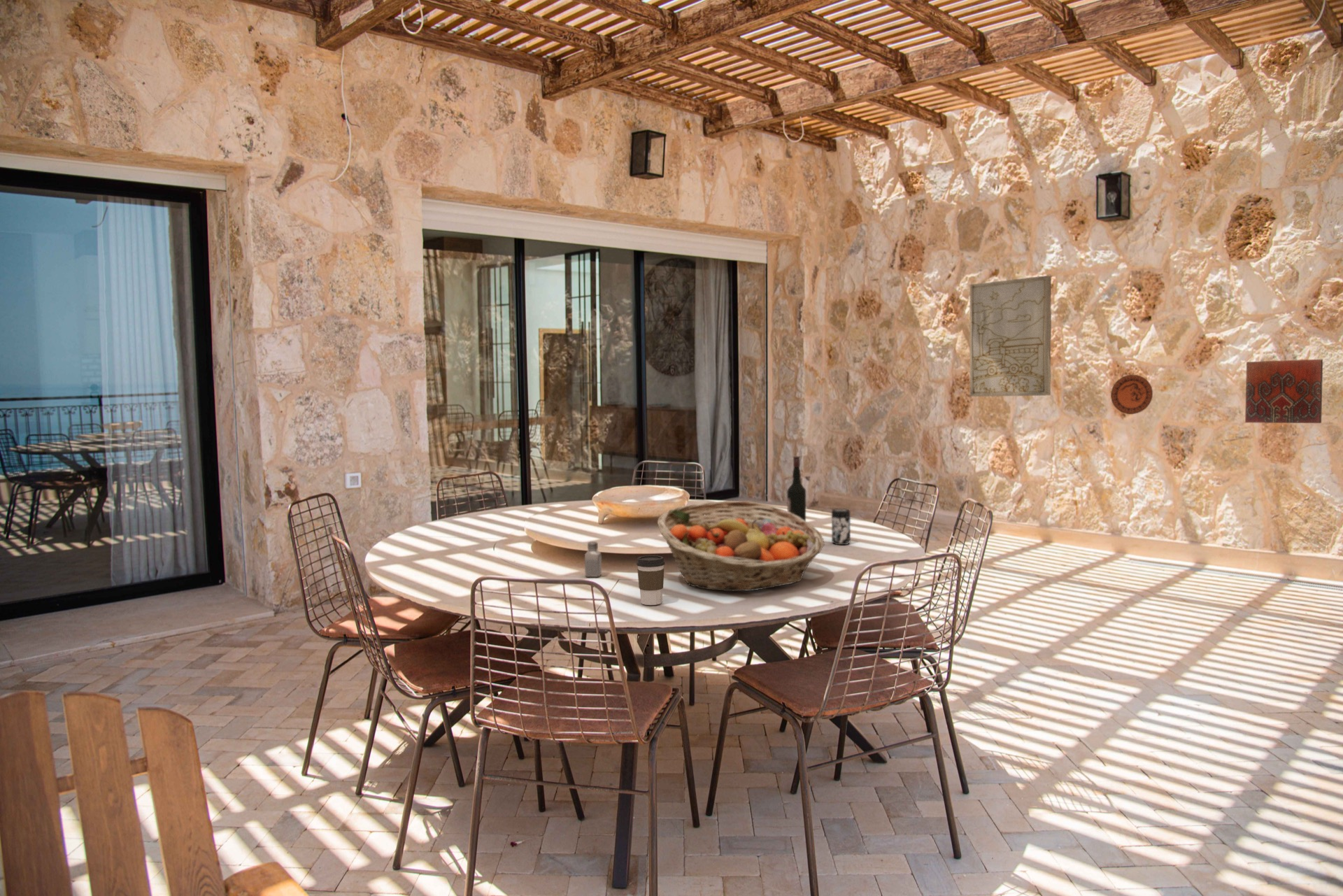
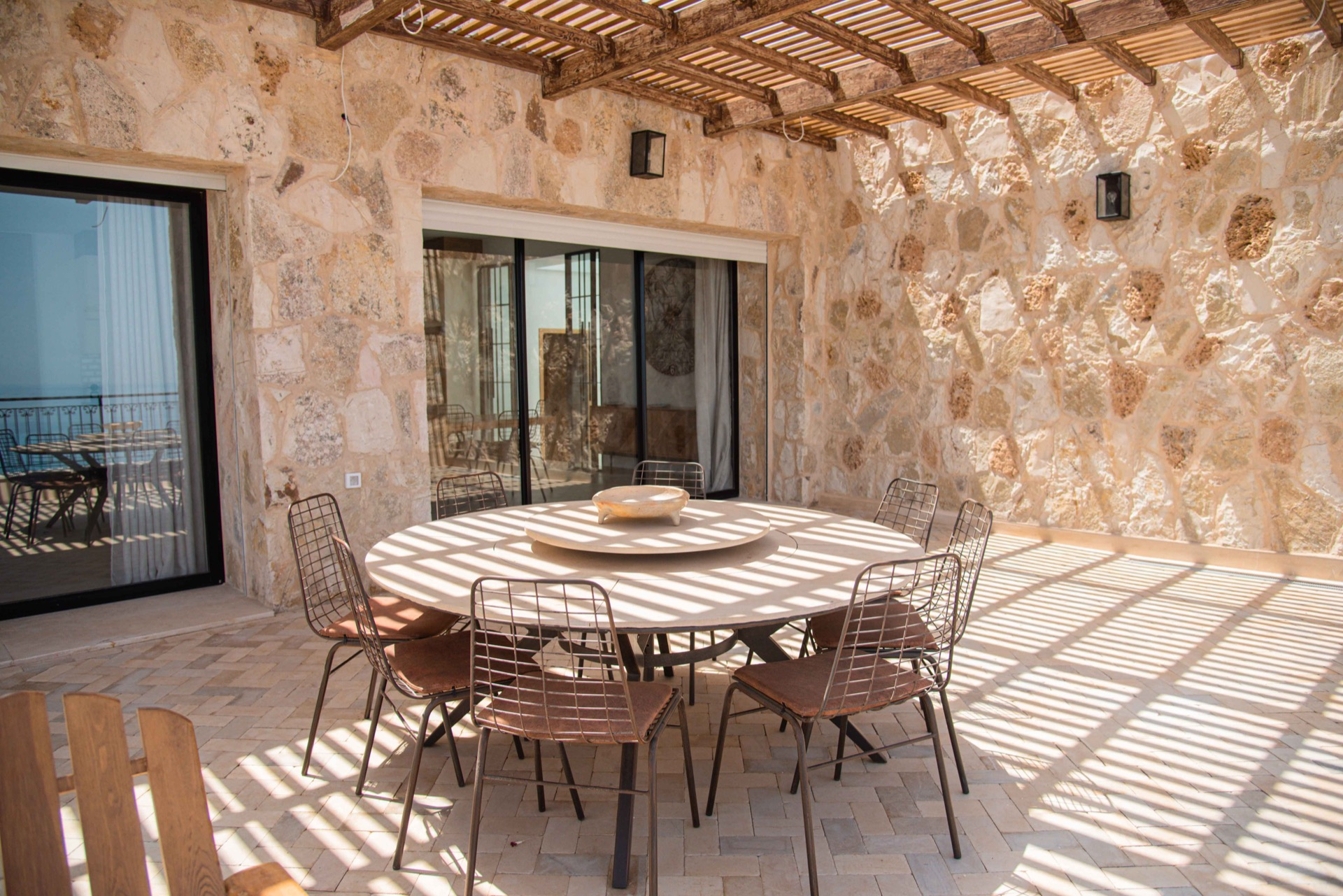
- wine bottle (796, 499)
- coffee cup (651, 580)
- decorative tile (1283, 392)
- decorative plate (1131, 394)
- beverage can (841, 527)
- fruit basket (740, 543)
- saltshaker (592, 558)
- wall relief (1009, 338)
